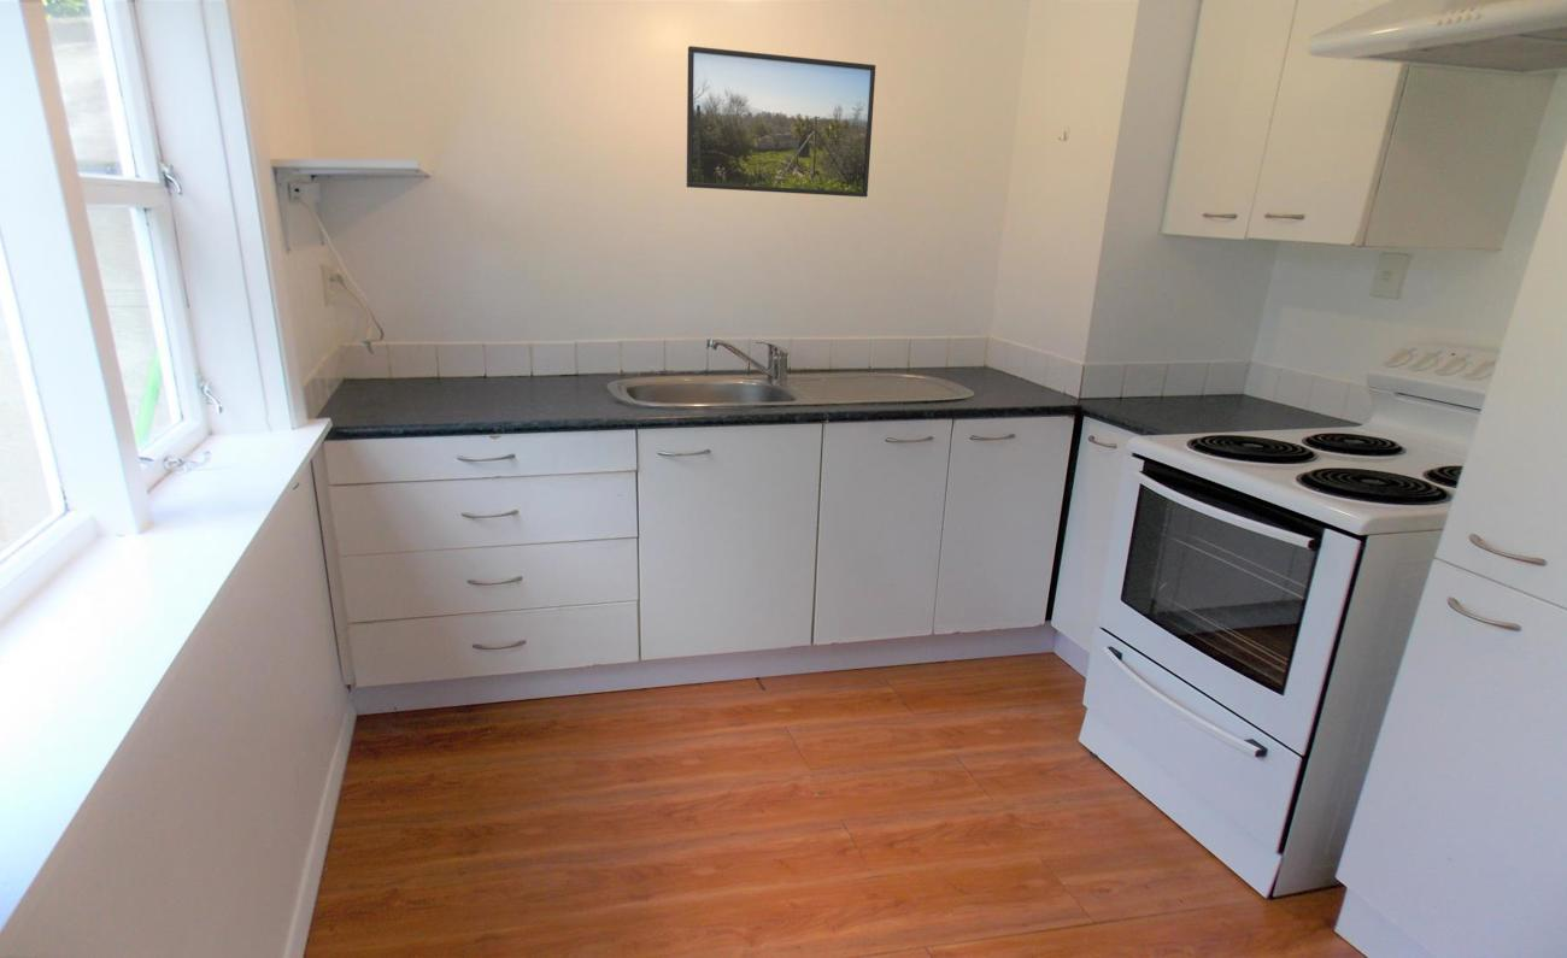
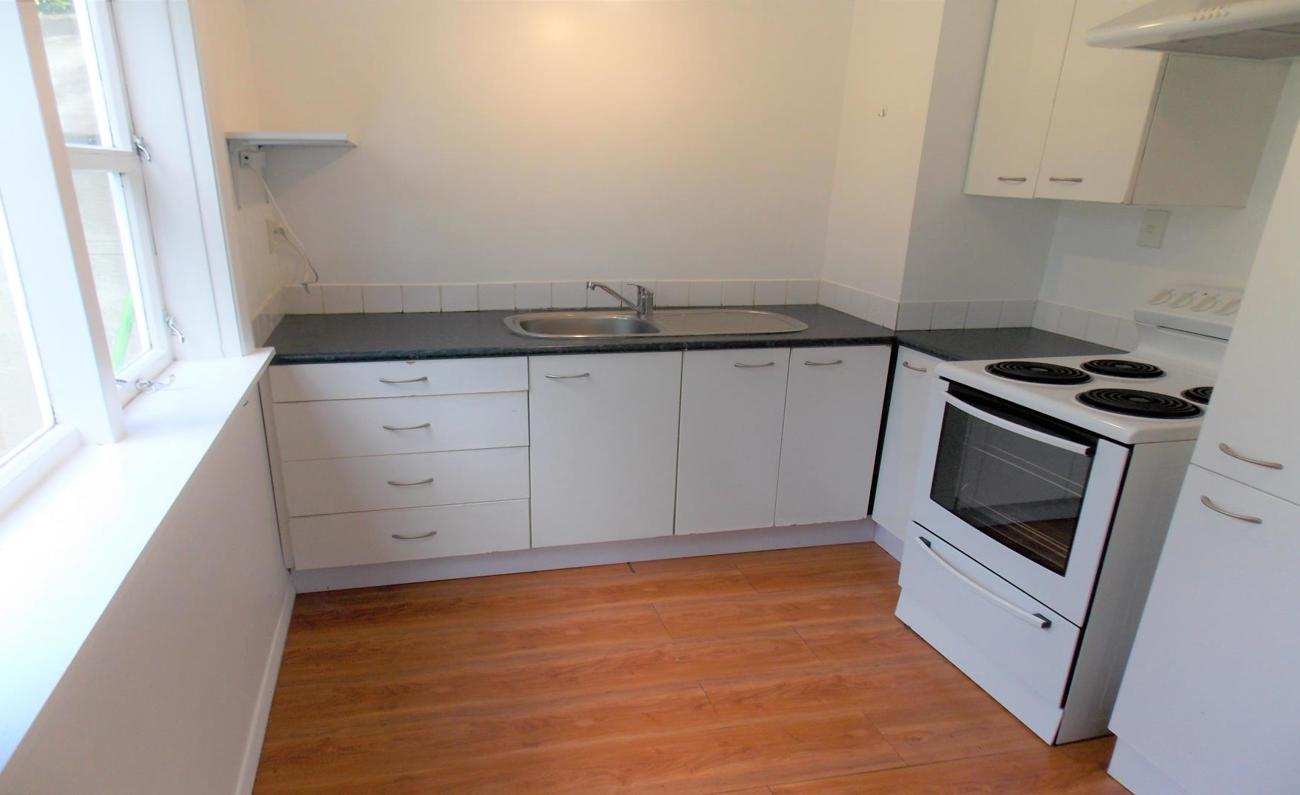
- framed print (781, 125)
